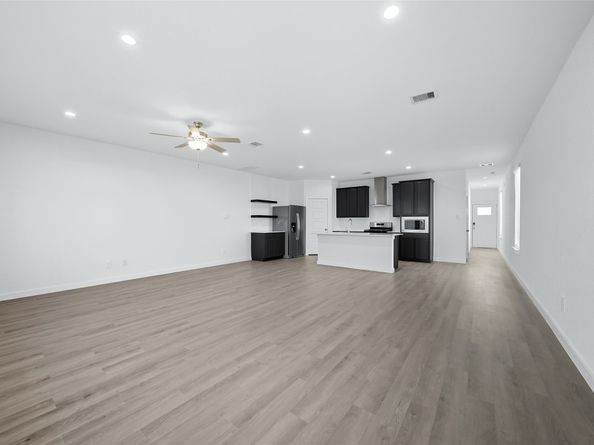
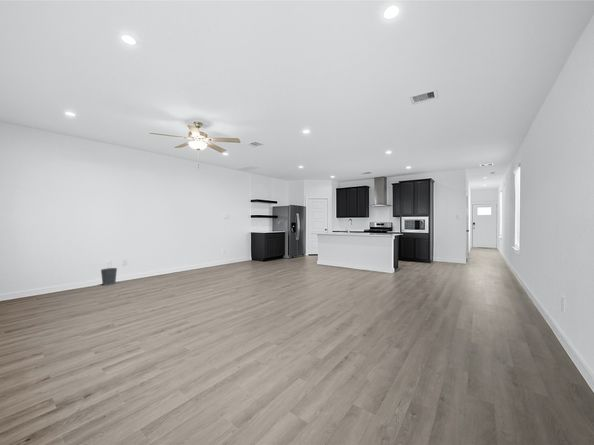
+ wastebasket (109, 276)
